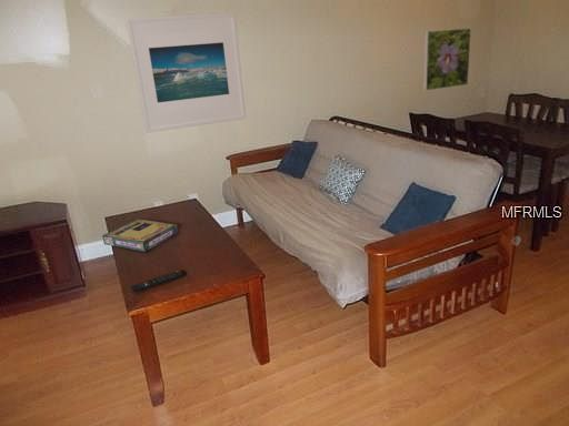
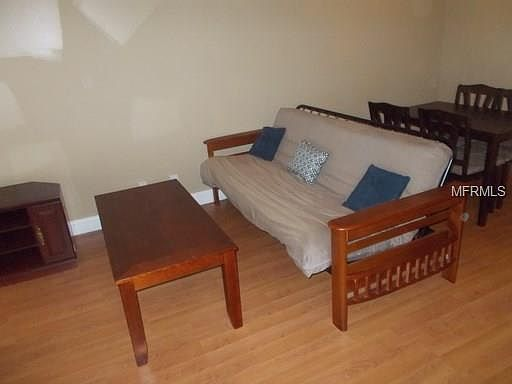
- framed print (447, 59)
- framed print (190, 72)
- video game box (140, 234)
- remote control (159, 281)
